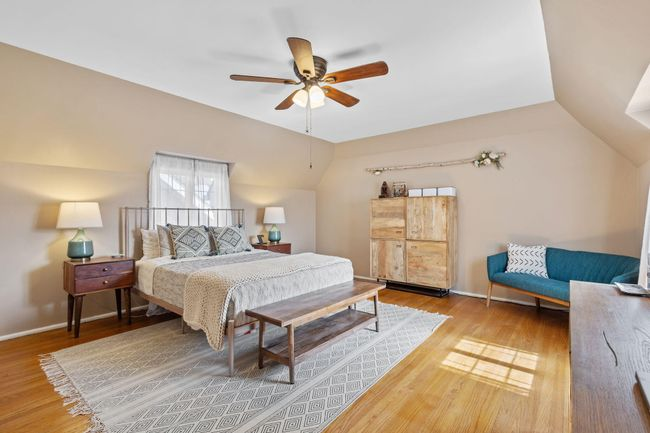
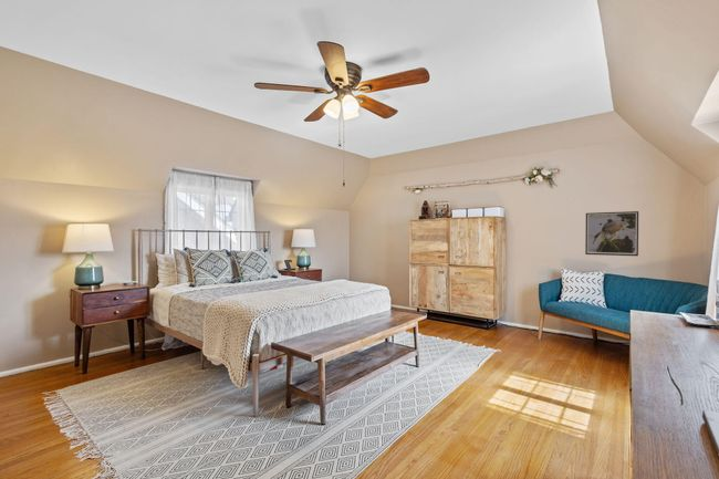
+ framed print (611, 233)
